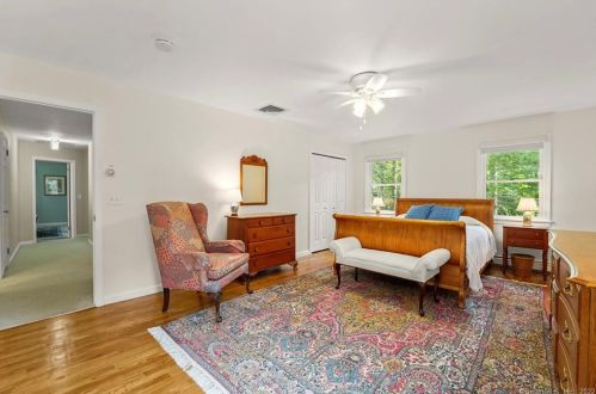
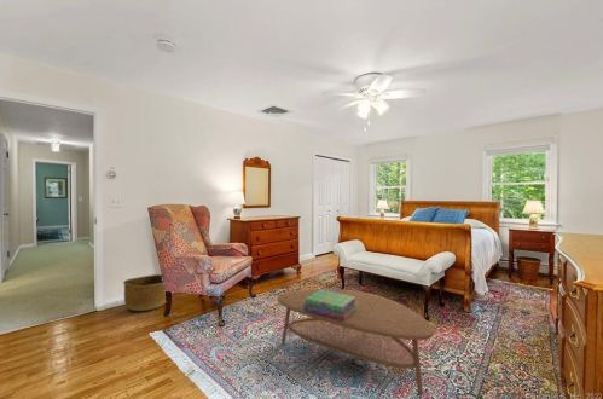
+ stack of books (330, 302)
+ basket (147, 291)
+ coffee table (350, 329)
